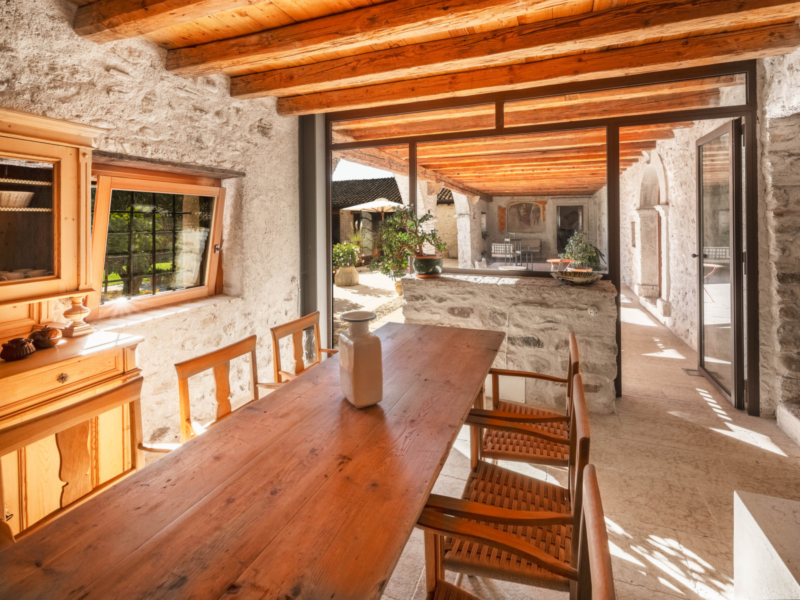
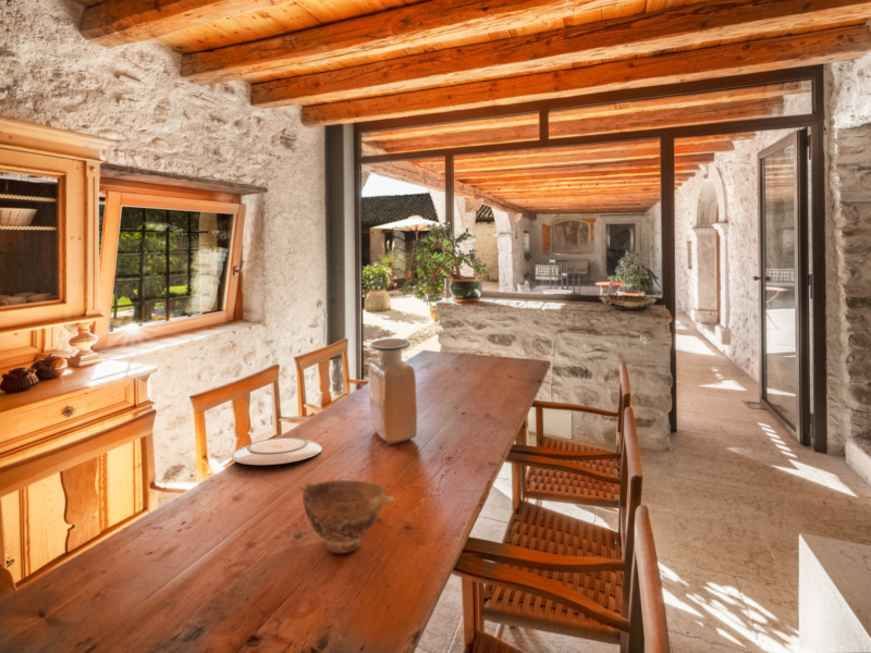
+ plate (278, 447)
+ bowl (345, 516)
